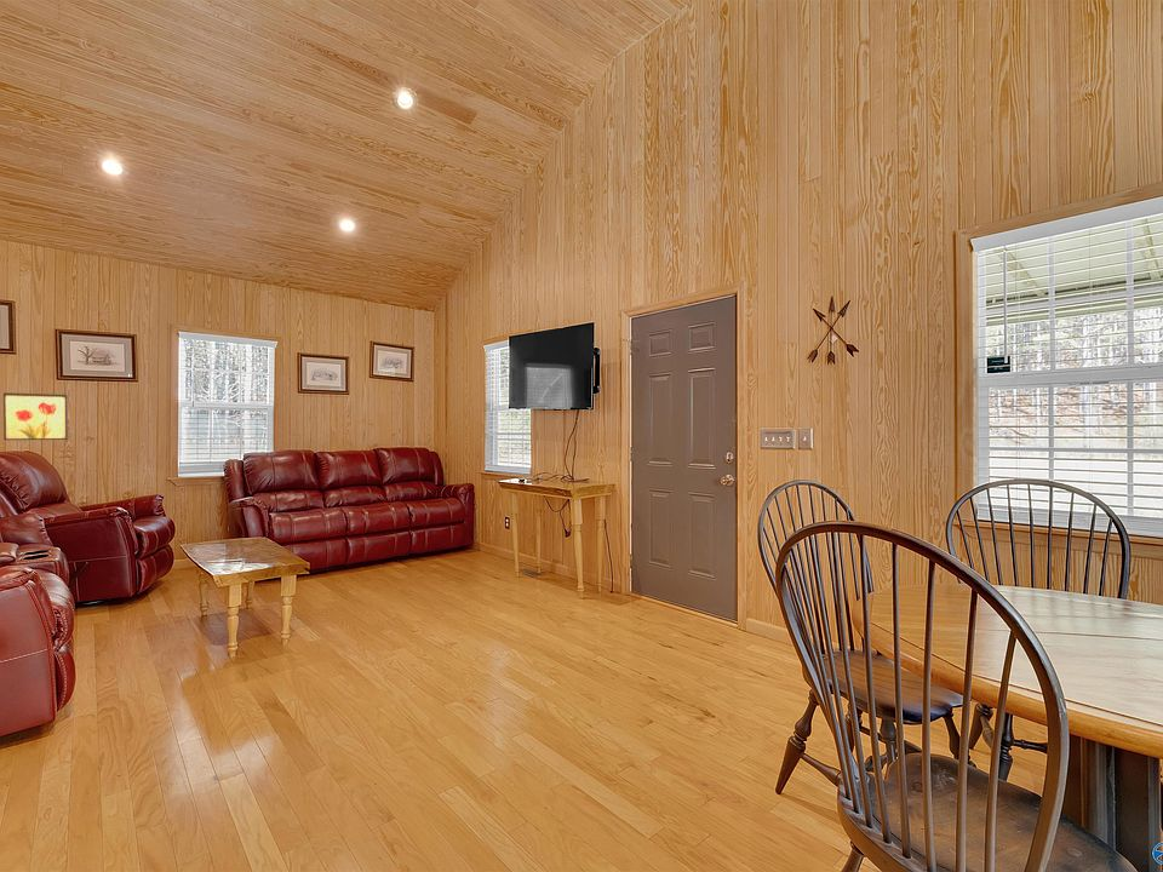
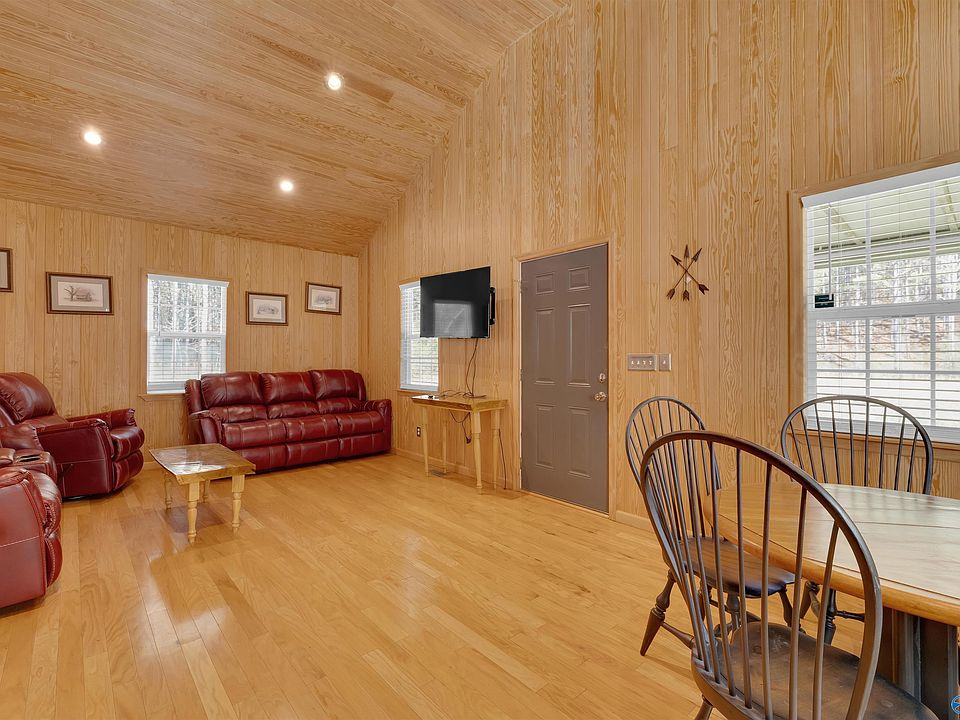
- wall art (36, 417)
